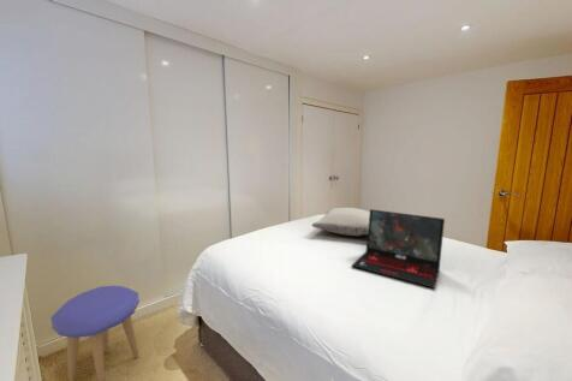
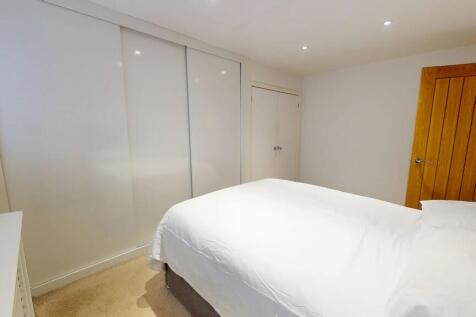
- stool (101, 334)
- laptop (397, 243)
- pillow (348, 220)
